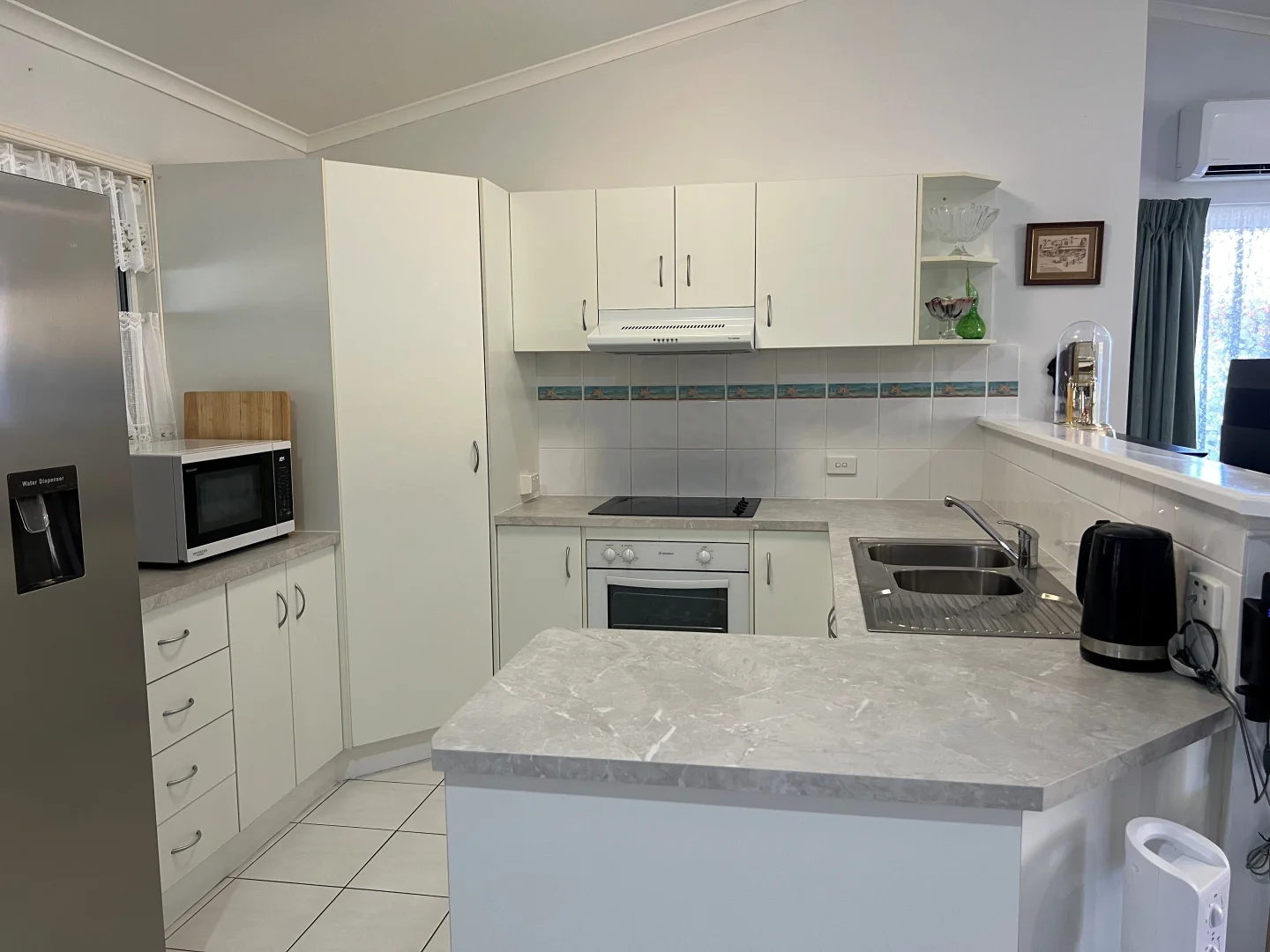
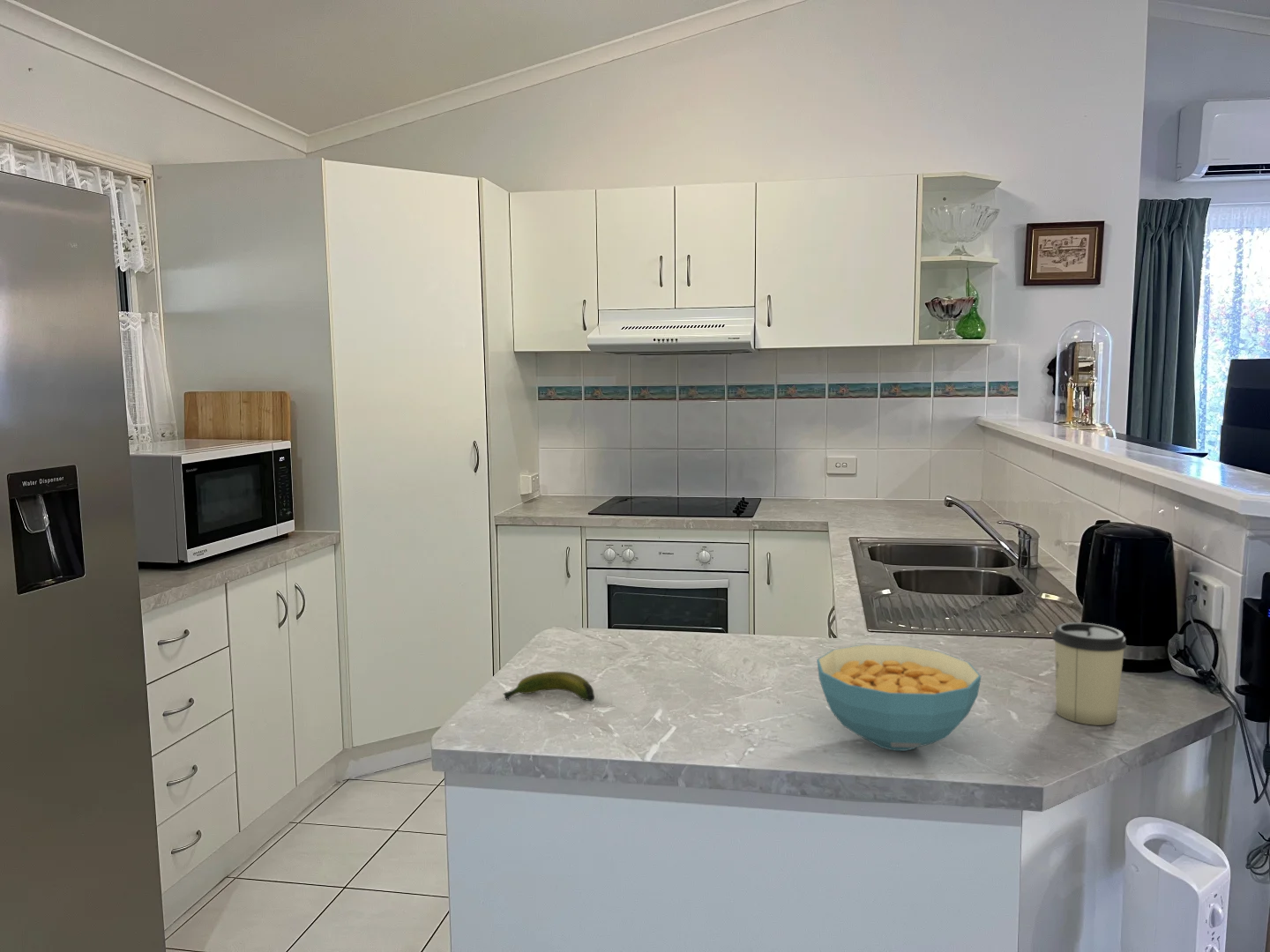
+ cereal bowl (895, 704)
+ banana (548, 686)
+ cup (1087, 673)
